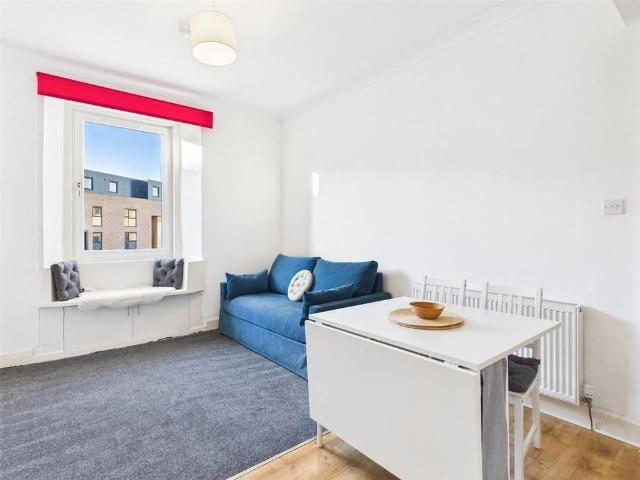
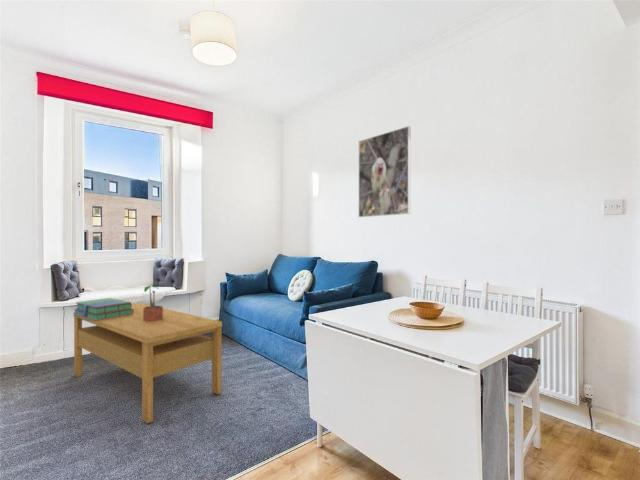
+ coffee table (143, 350)
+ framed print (382, 175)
+ potted plant (151, 302)
+ stack of books (103, 307)
